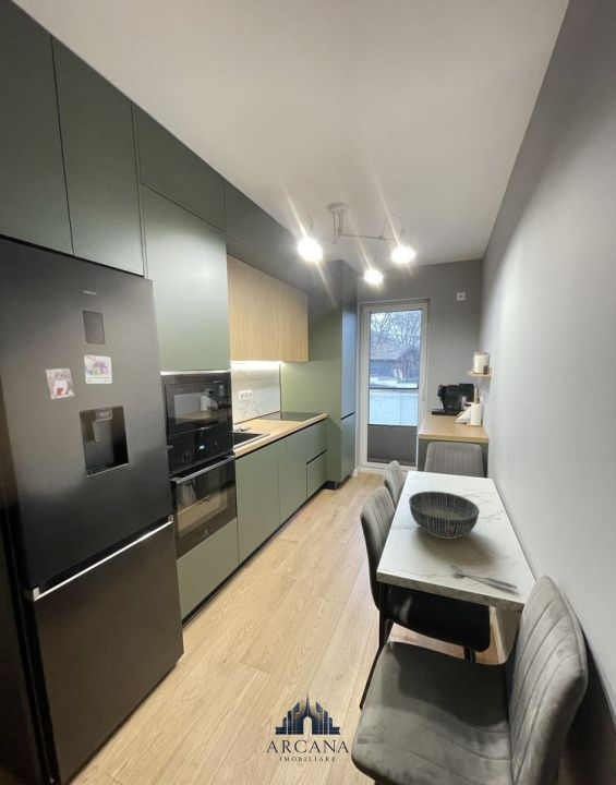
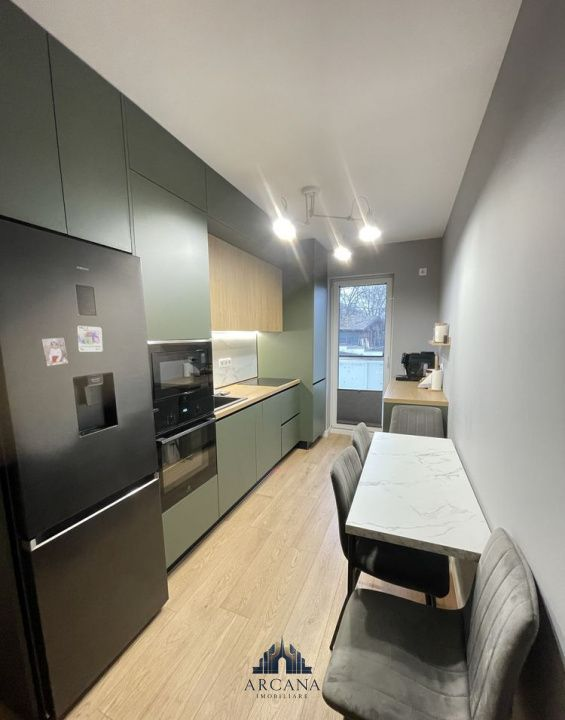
- bowl (442, 516)
- spoon (480, 577)
